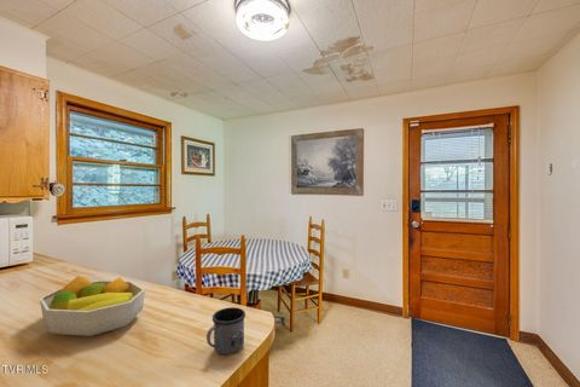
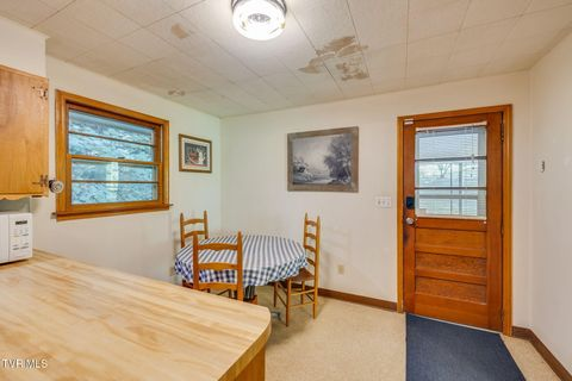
- mug (225, 333)
- fruit bowl (94, 301)
